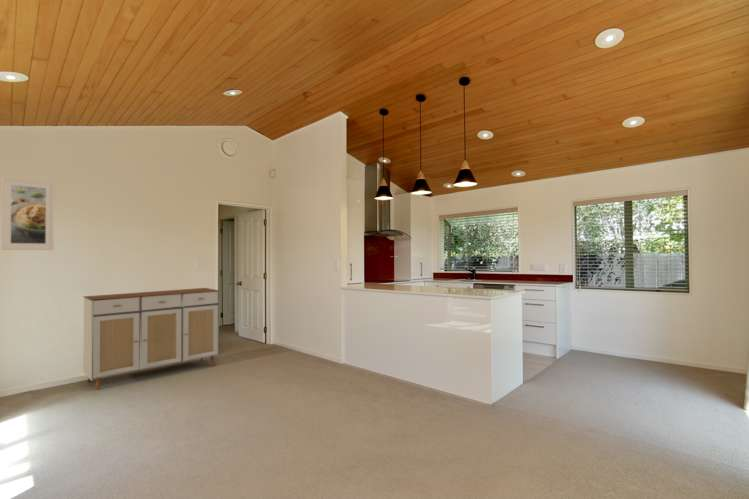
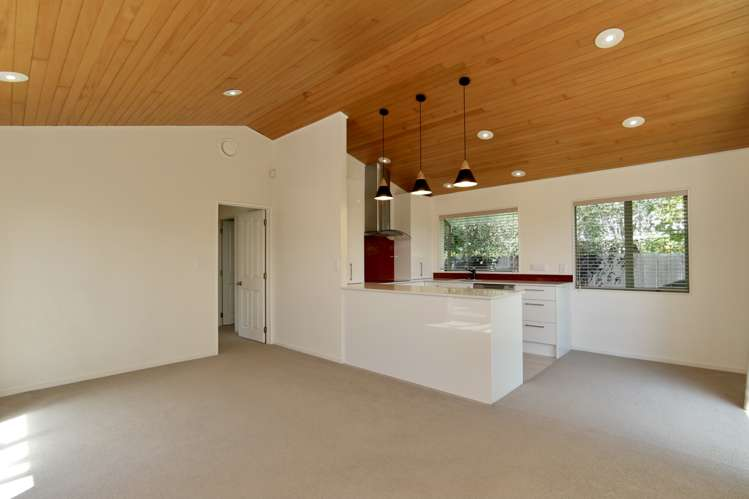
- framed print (28, 215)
- sideboard (156, 332)
